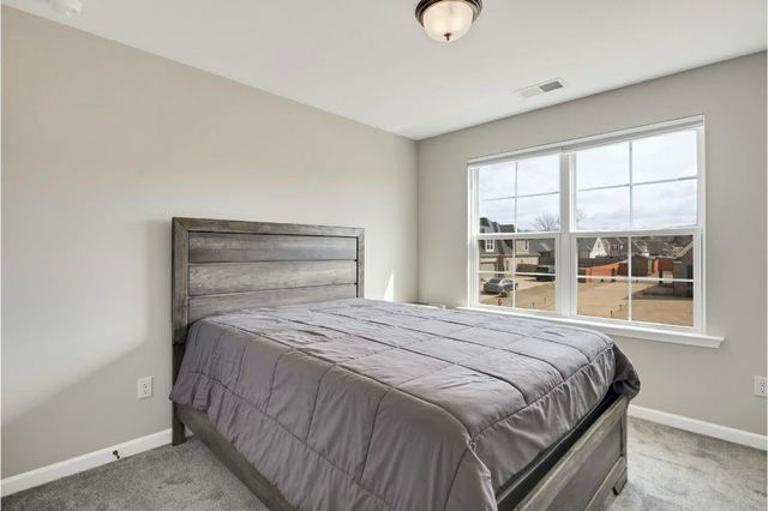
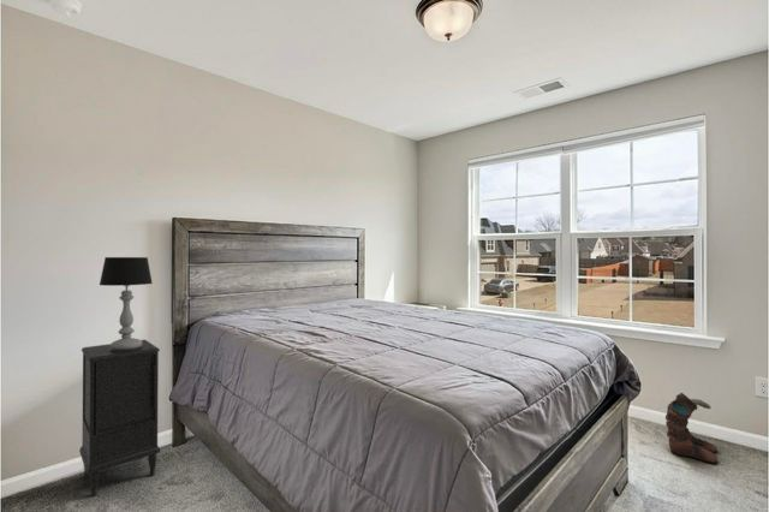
+ table lamp (126, 302)
+ nightstand (120, 411)
+ boots (687, 422)
